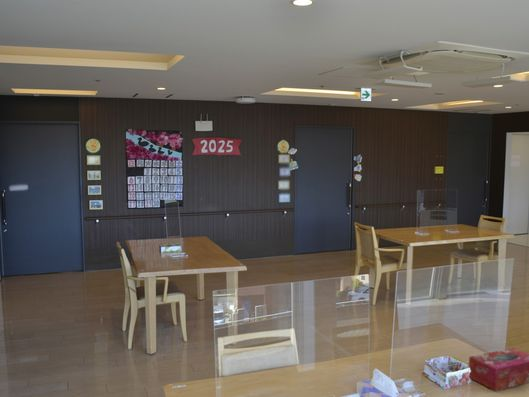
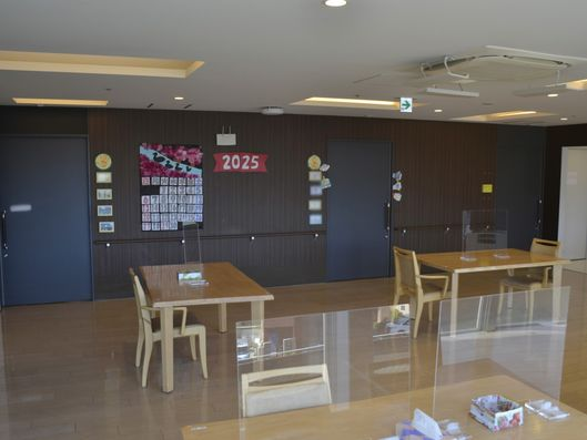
- tissue box (504, 368)
